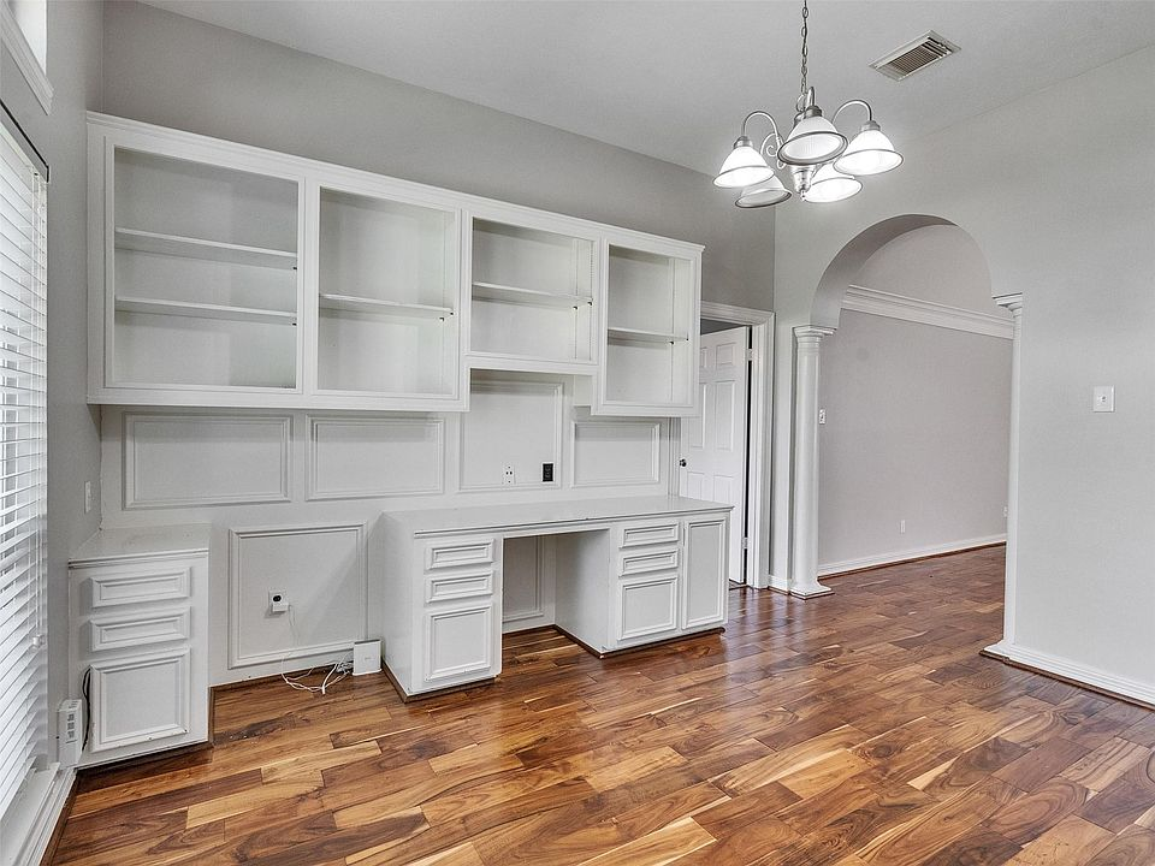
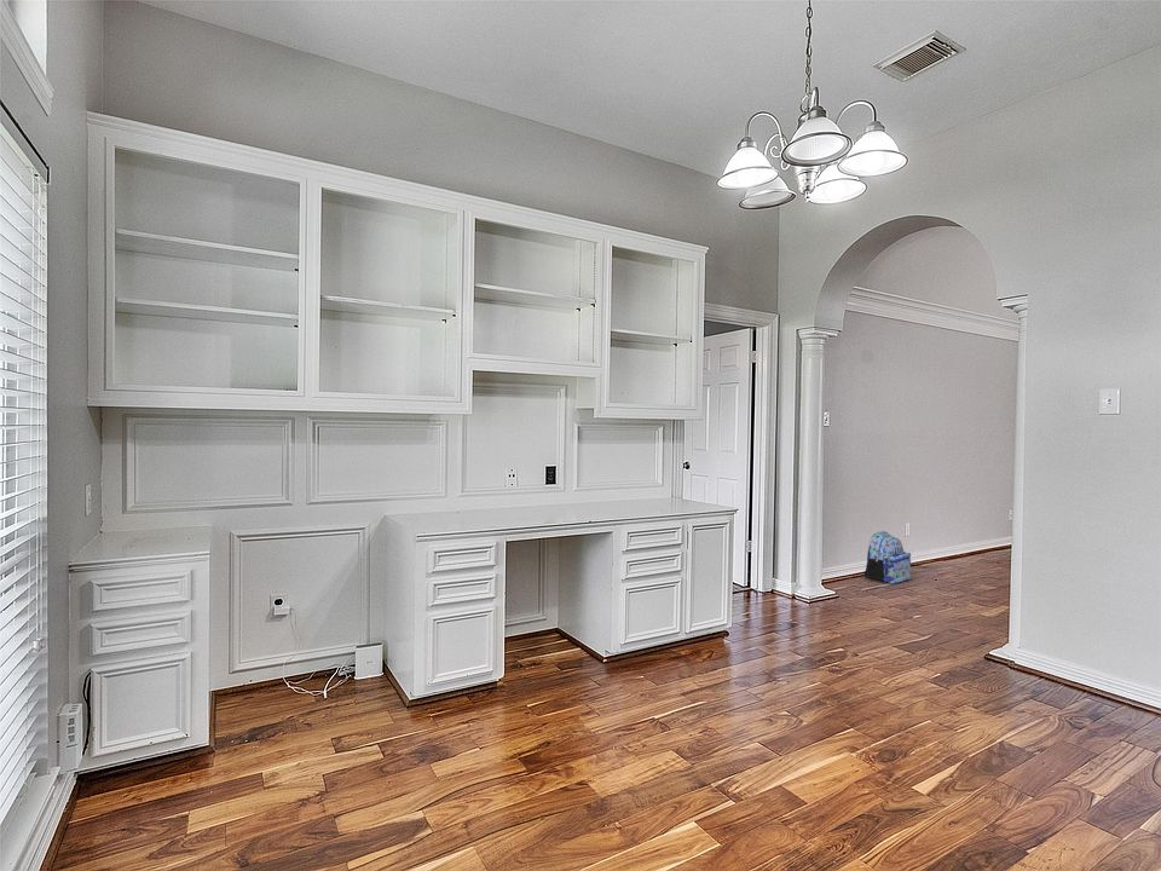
+ backpack (888, 555)
